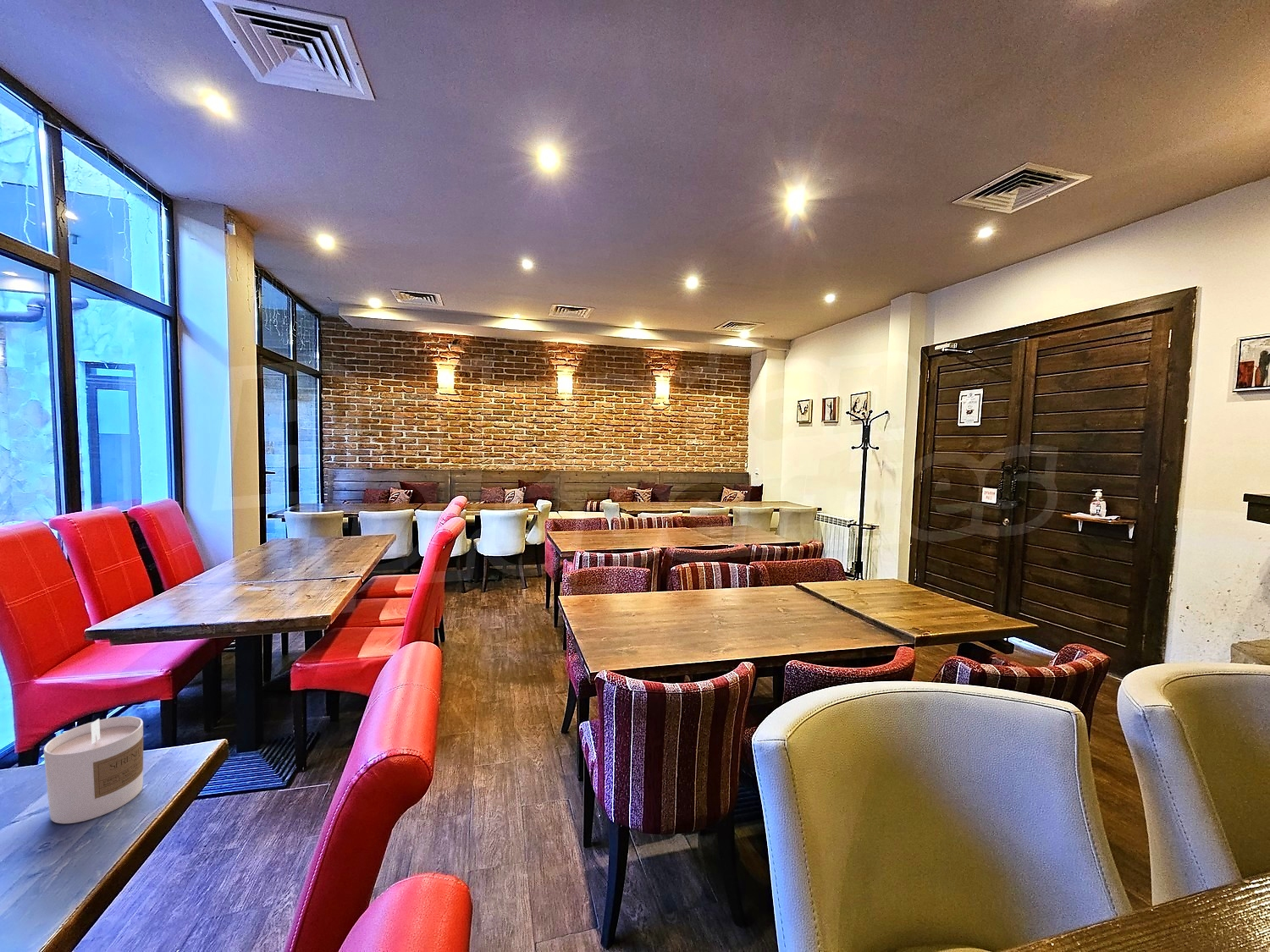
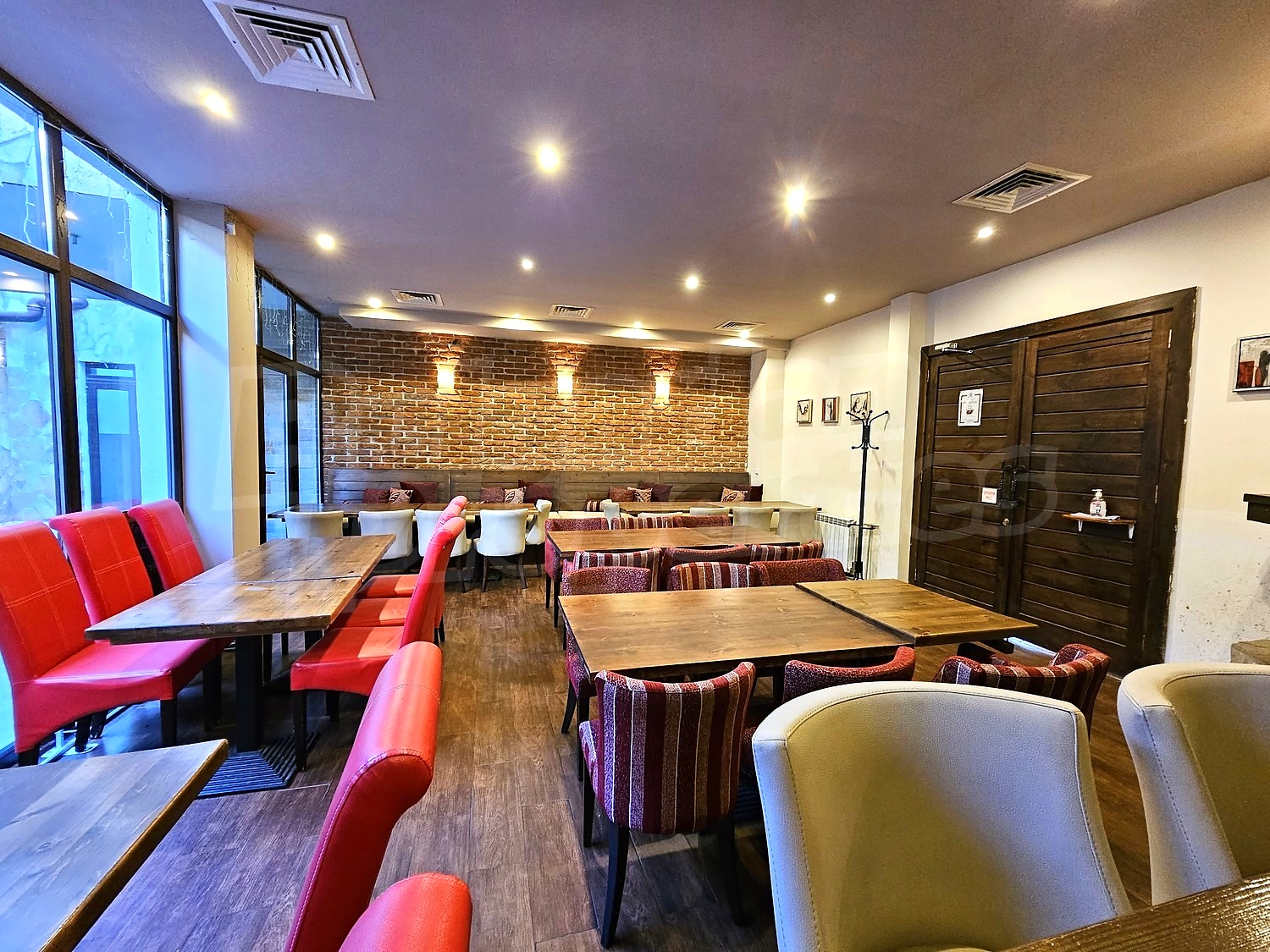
- candle (97, 761)
